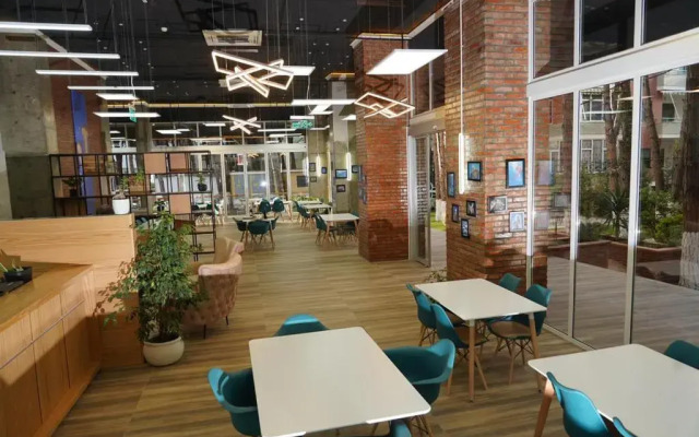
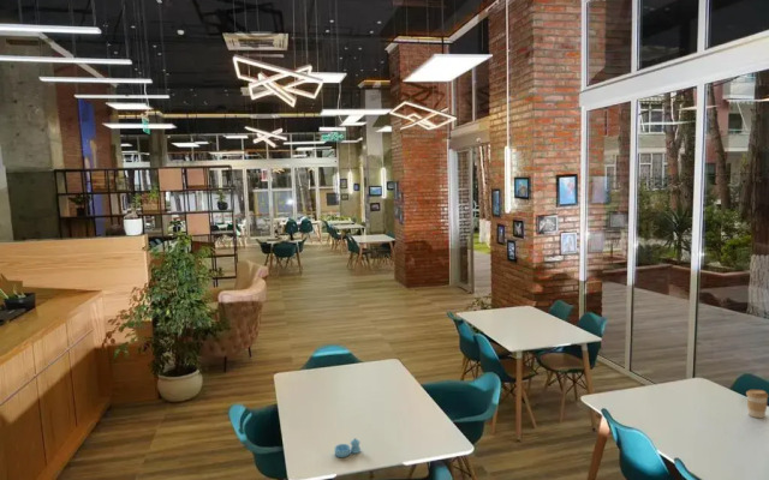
+ salt and pepper shaker (347, 446)
+ coffee cup (756, 402)
